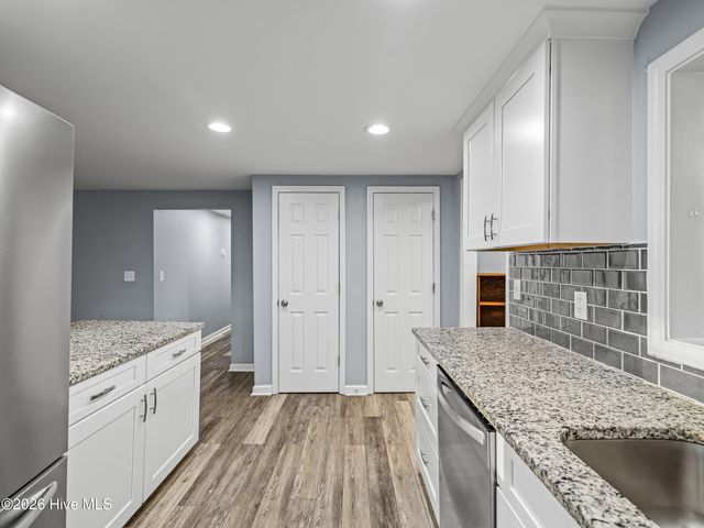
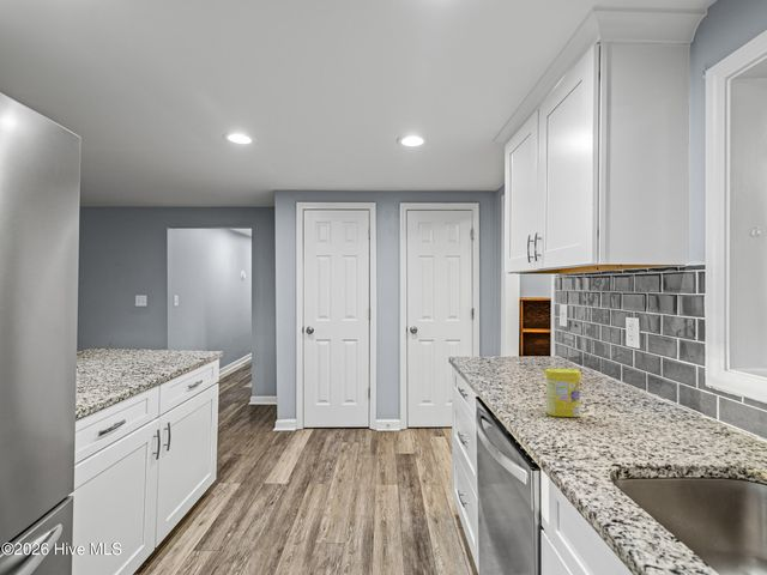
+ canister (562, 392)
